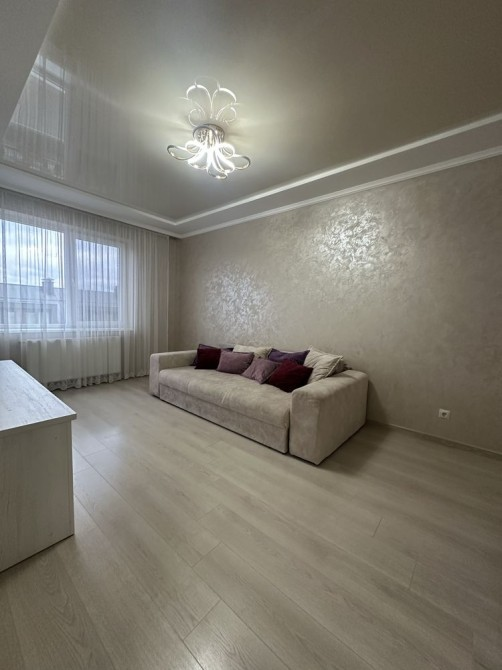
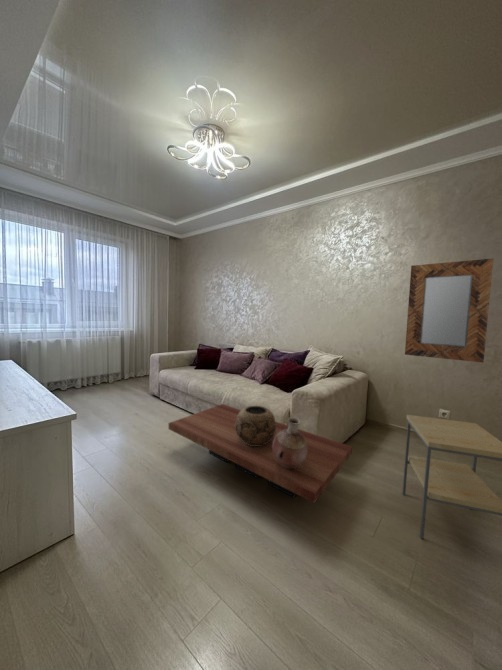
+ coffee table (252, 451)
+ decorative bowl (255, 425)
+ vase (289, 442)
+ home mirror (445, 311)
+ side table (450, 476)
